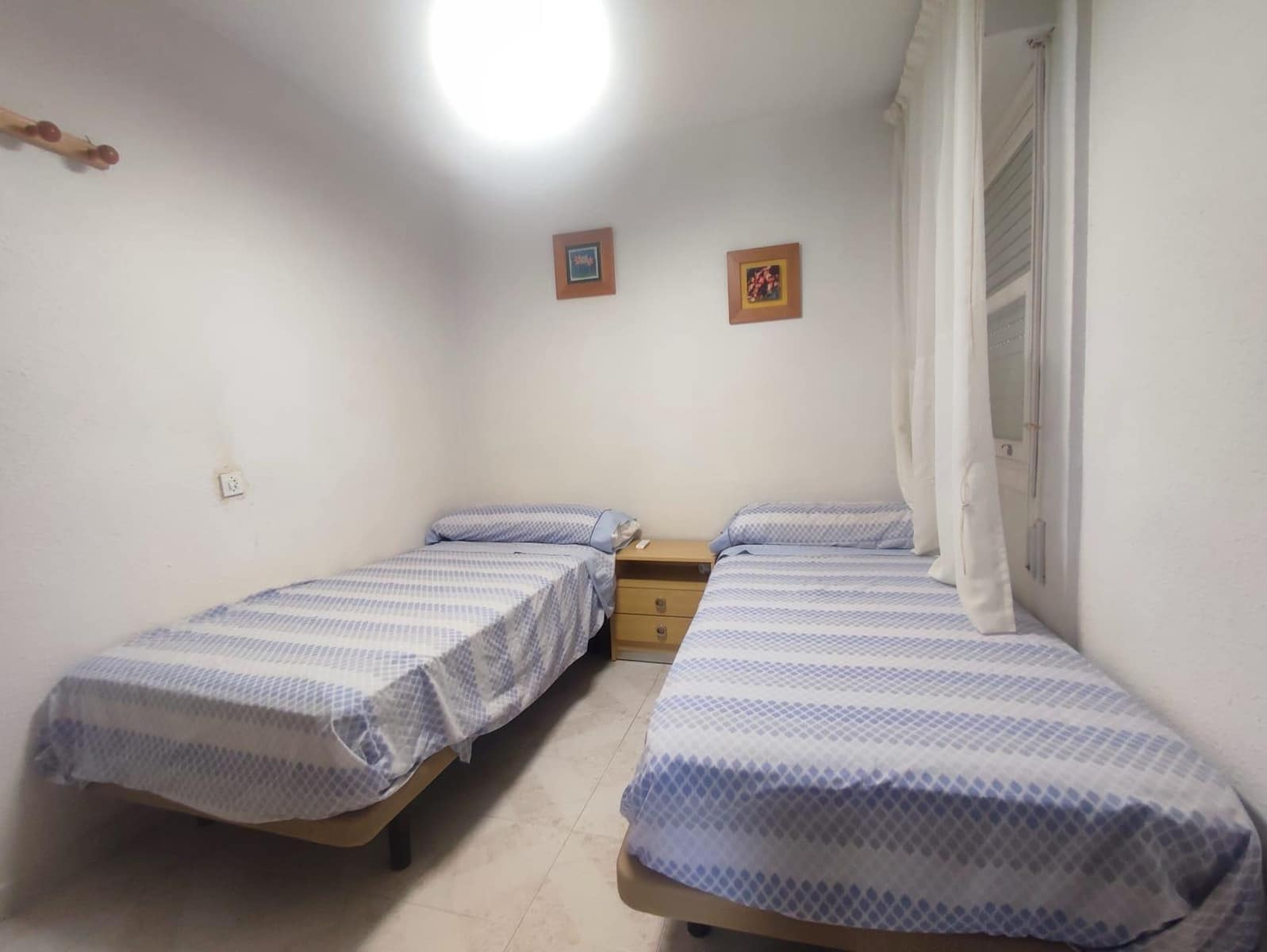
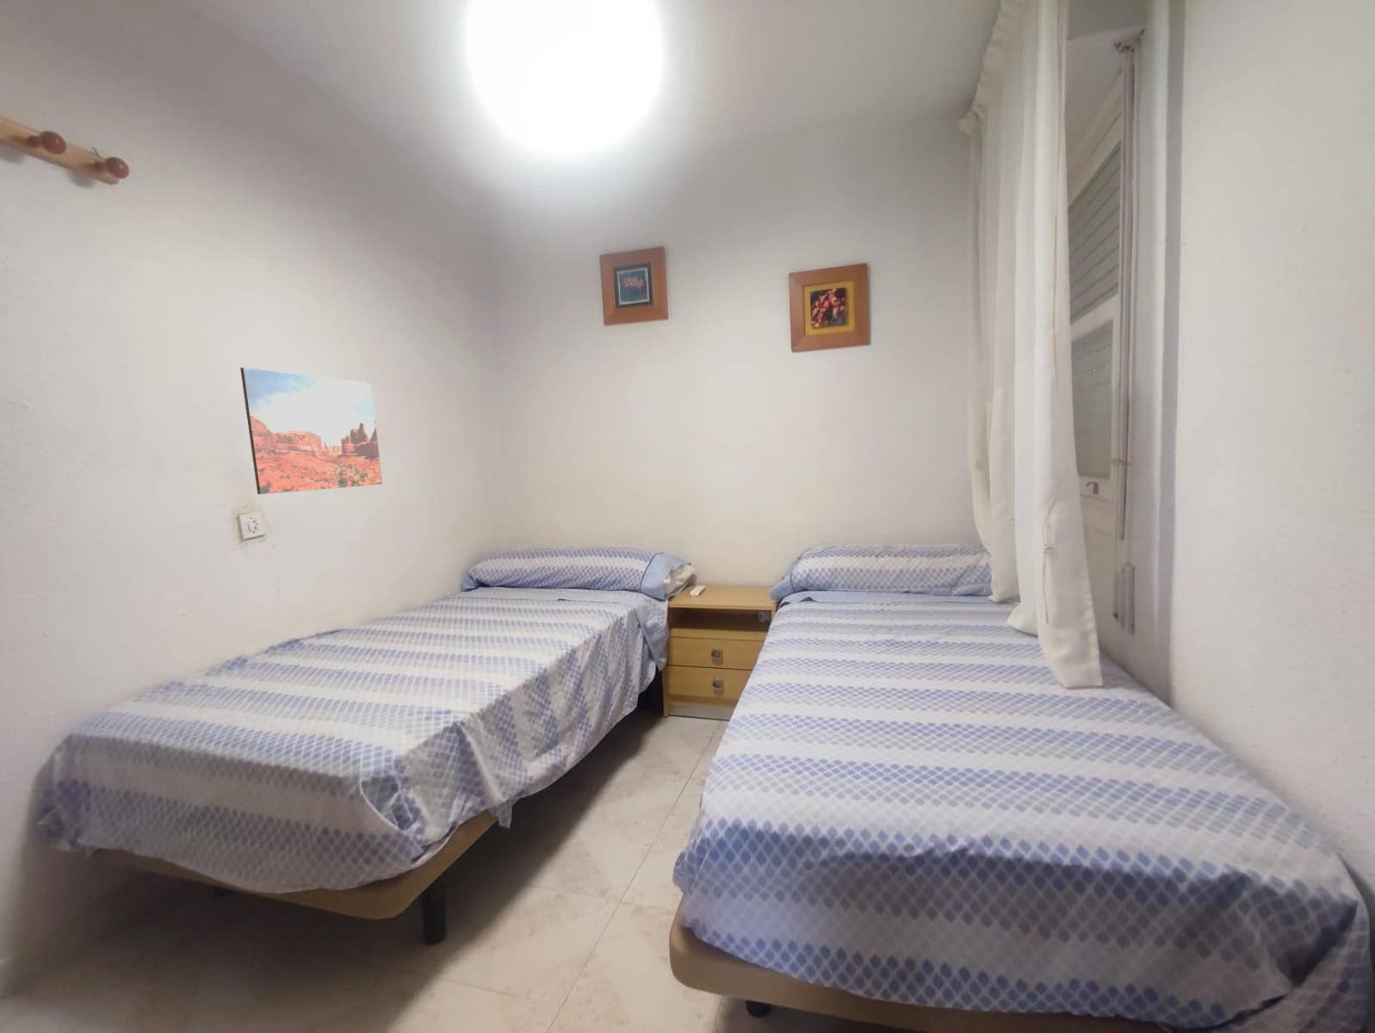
+ wall art (319, 433)
